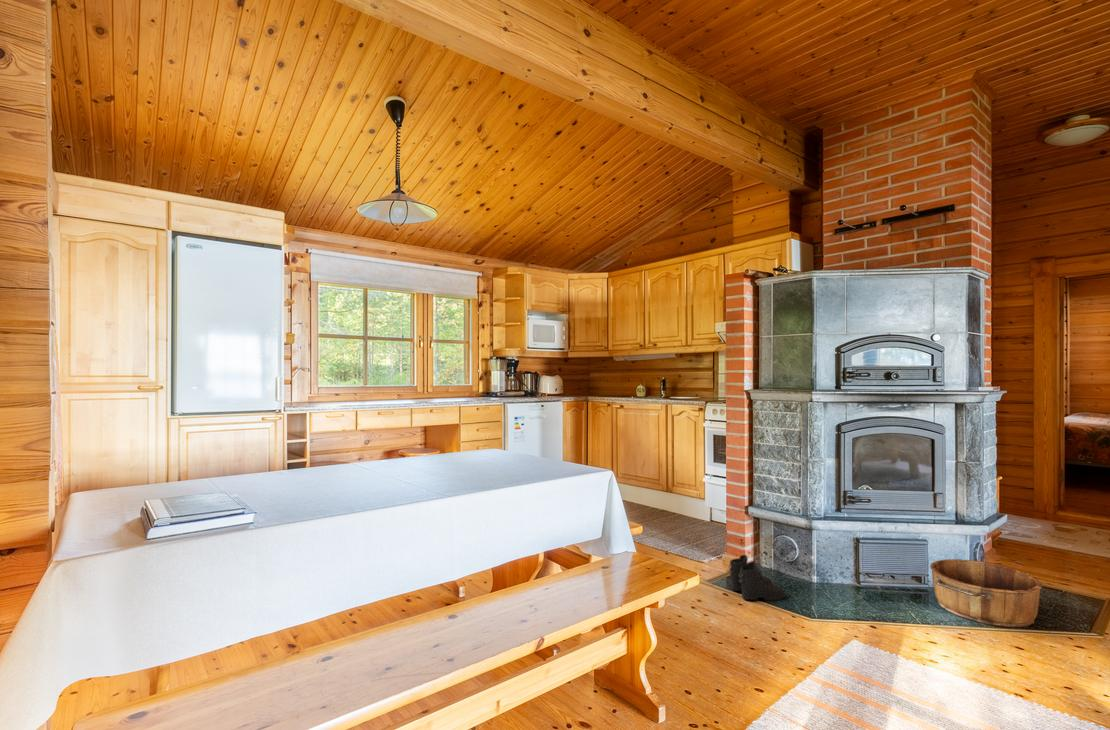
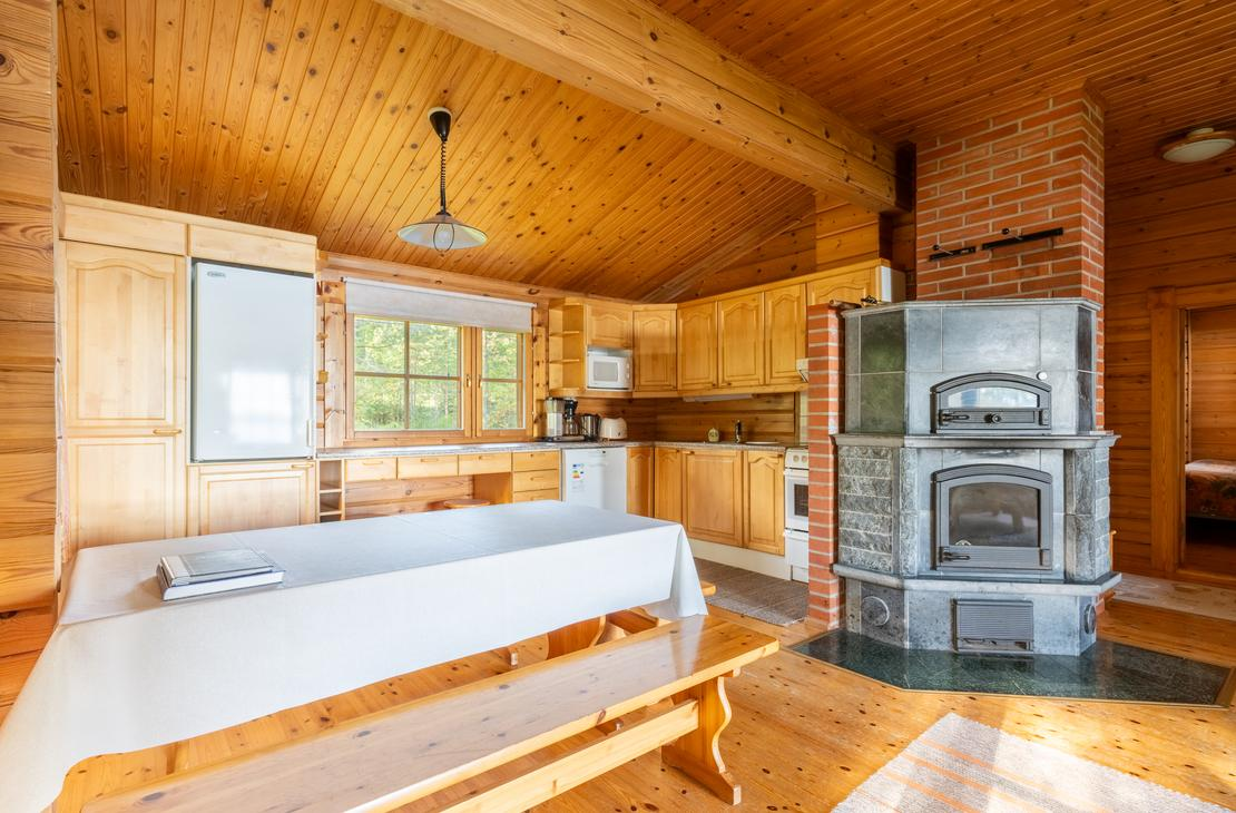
- boots (756, 575)
- wooden bucket (983, 591)
